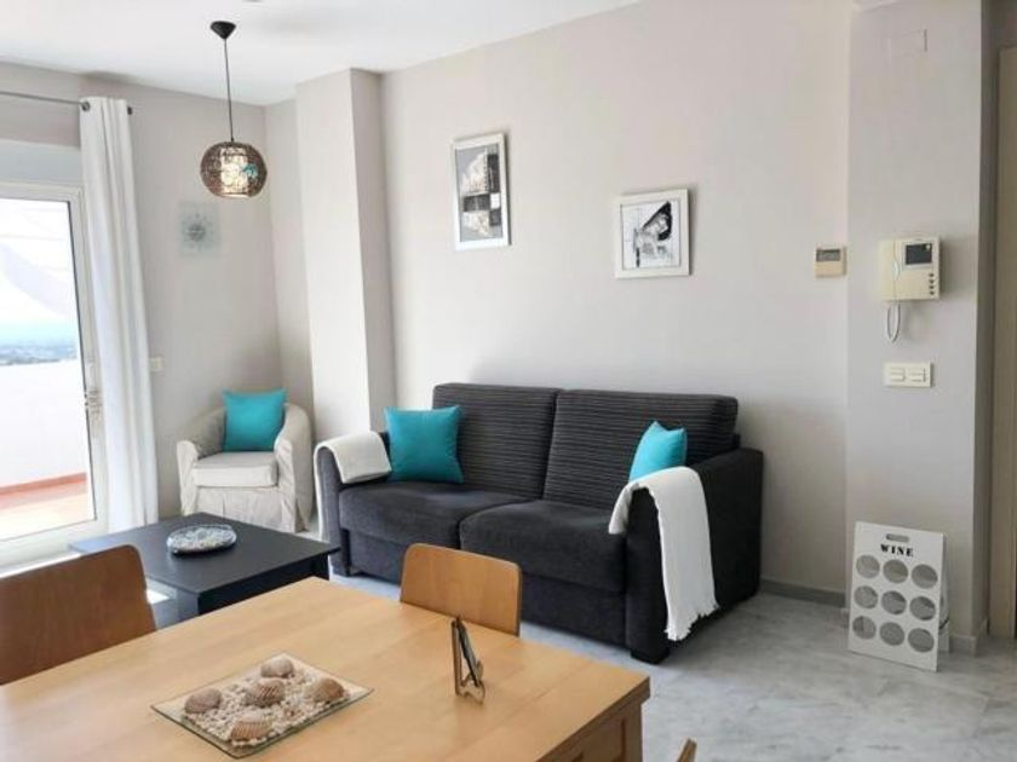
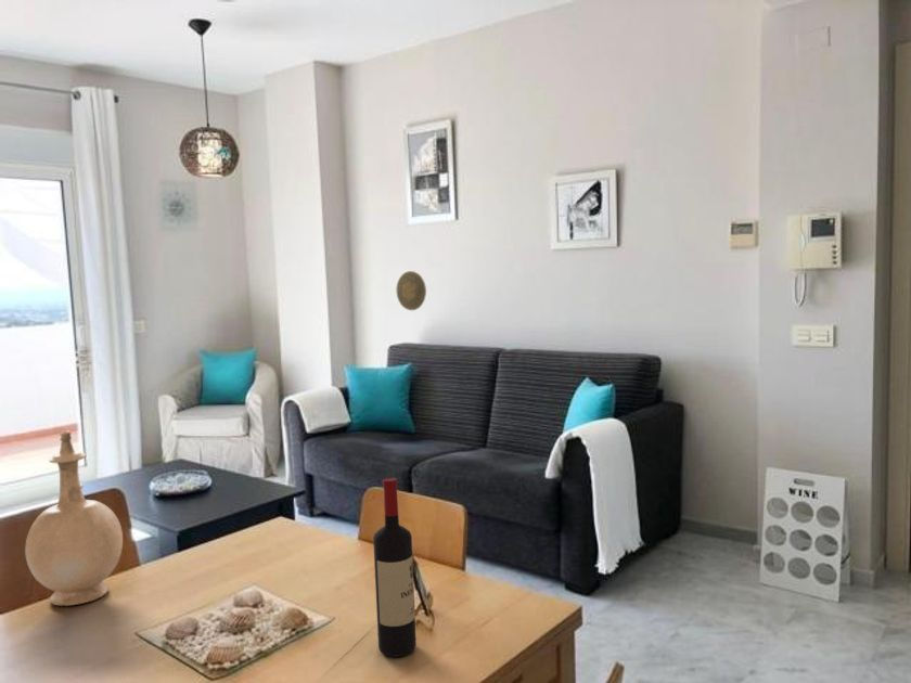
+ vase (73, 514)
+ decorative plate (409, 291)
+ wine bottle (394, 564)
